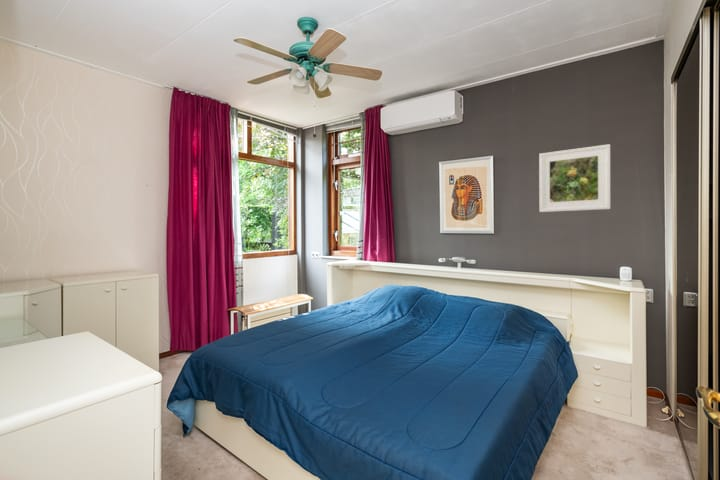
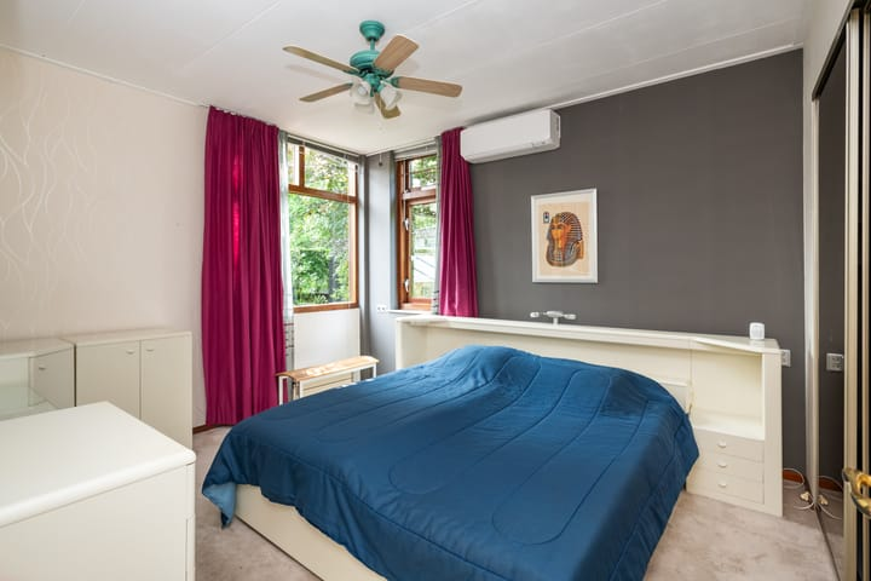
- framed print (573, 179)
